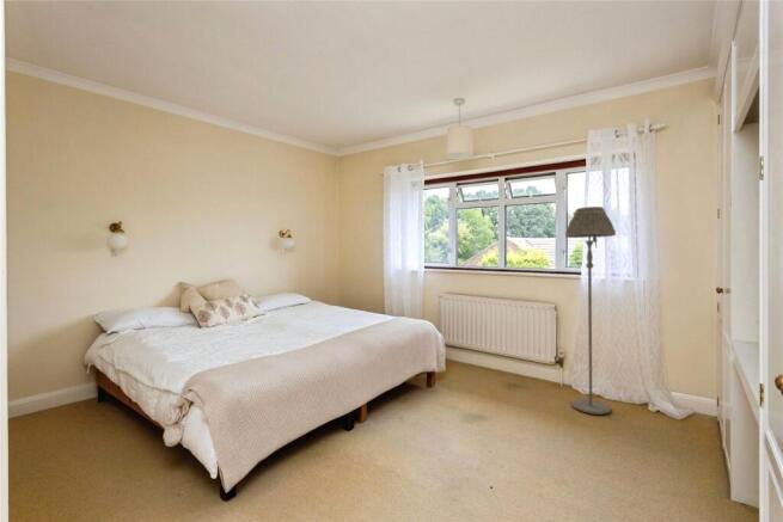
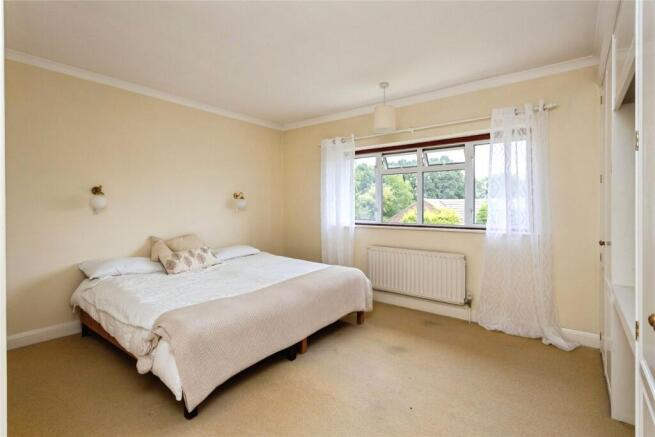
- floor lamp (589, 307)
